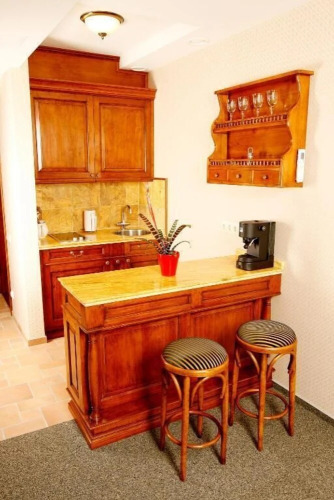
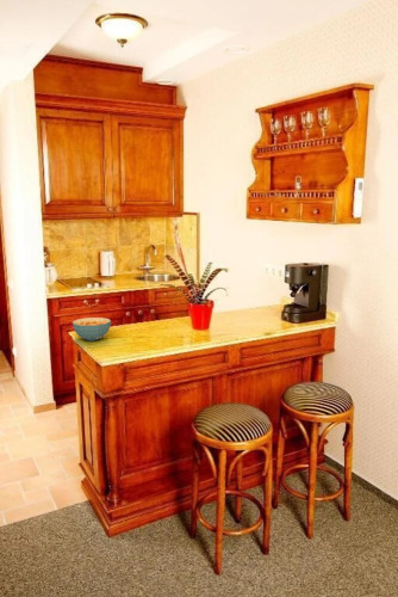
+ cereal bowl (92, 330)
